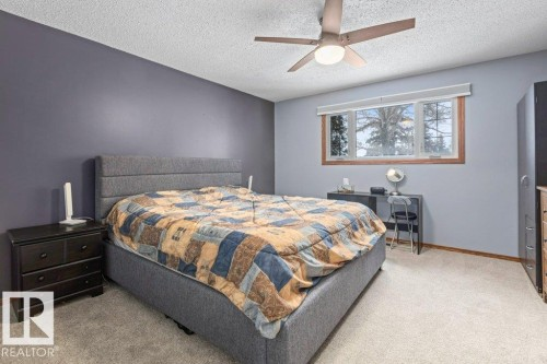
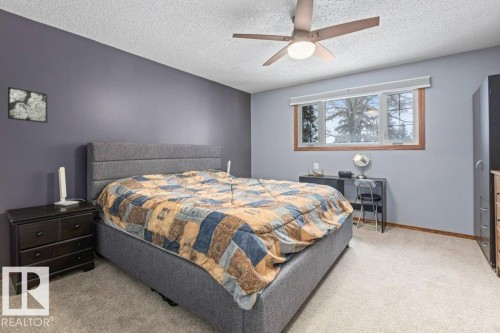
+ wall art (28, 105)
